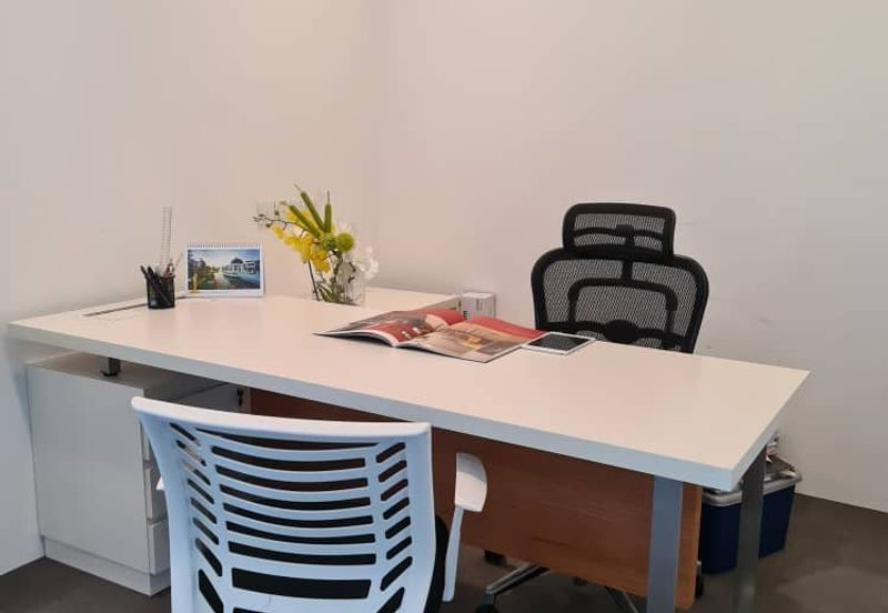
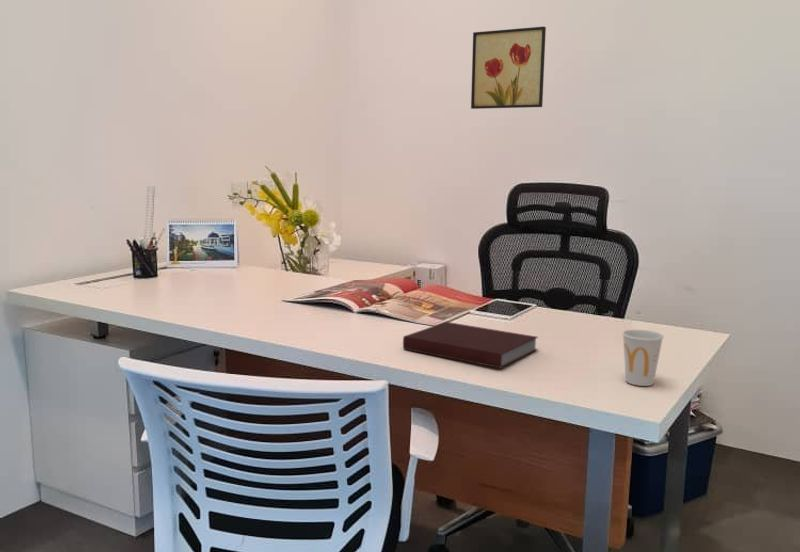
+ wall art (507, 69)
+ notebook (470, 343)
+ cup (641, 358)
